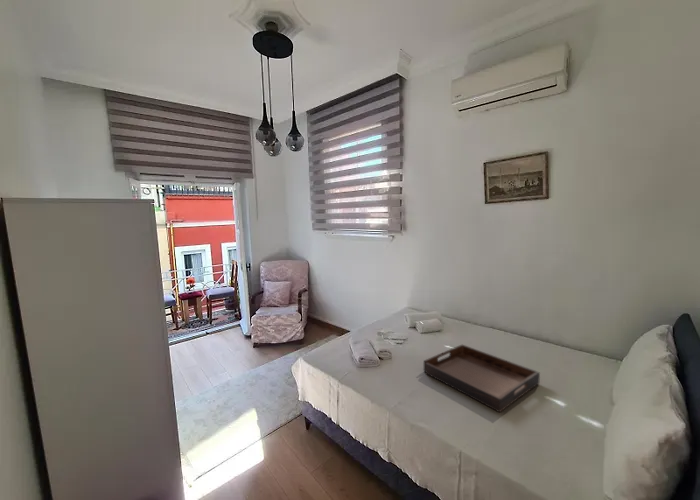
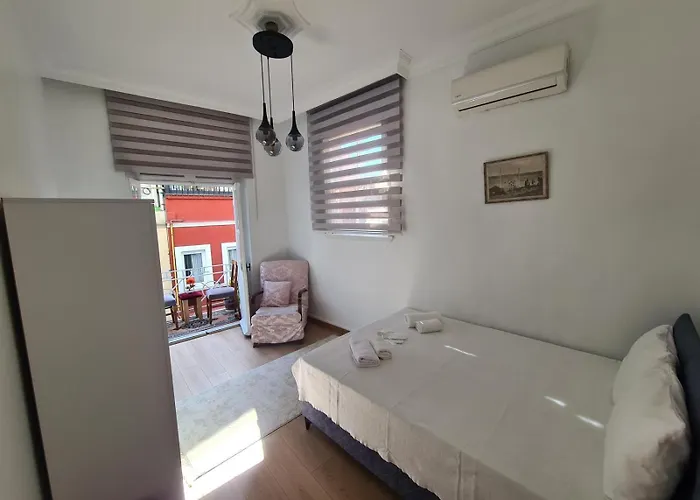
- serving tray (477, 371)
